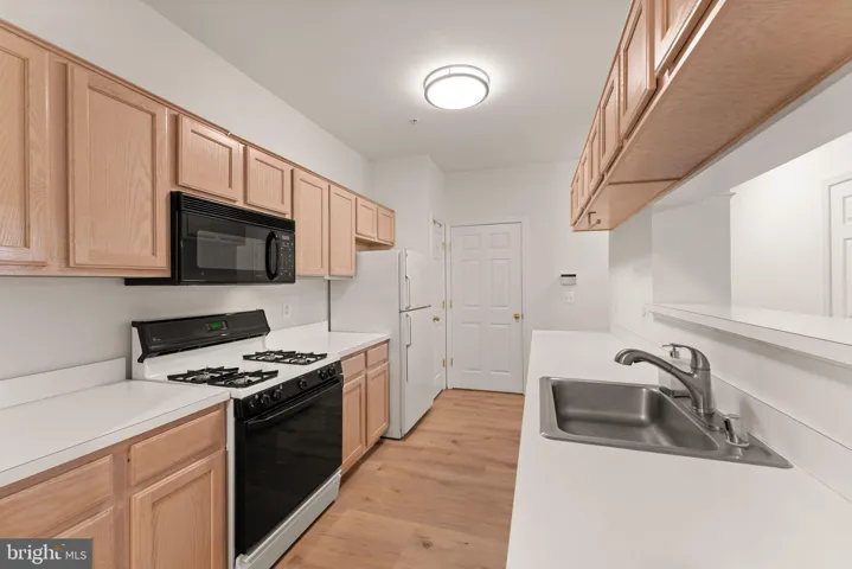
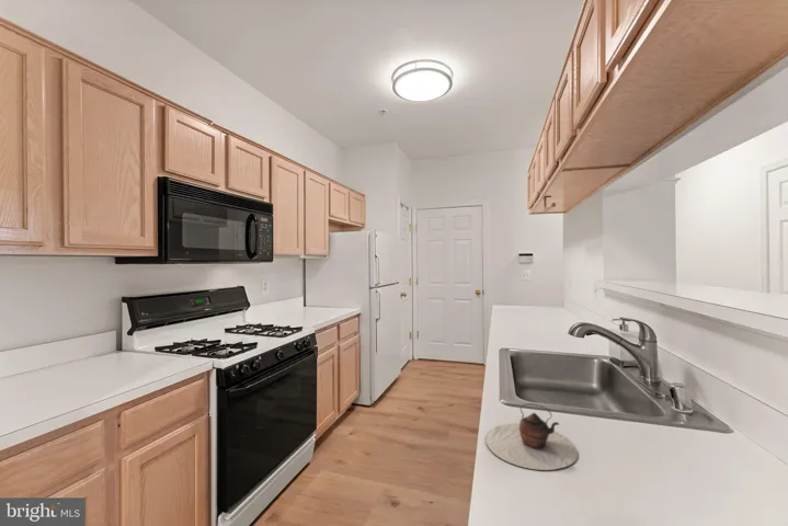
+ teapot (529, 424)
